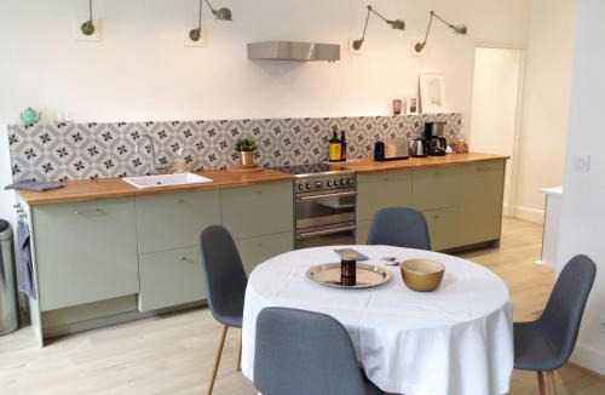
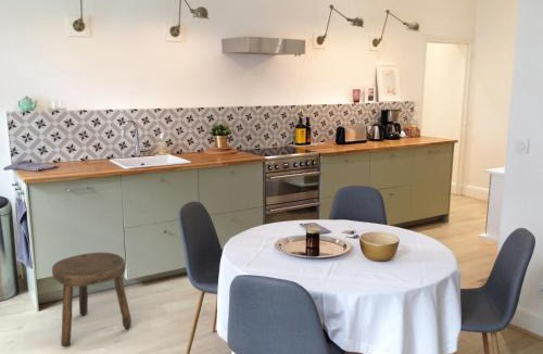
+ stool (87, 294)
